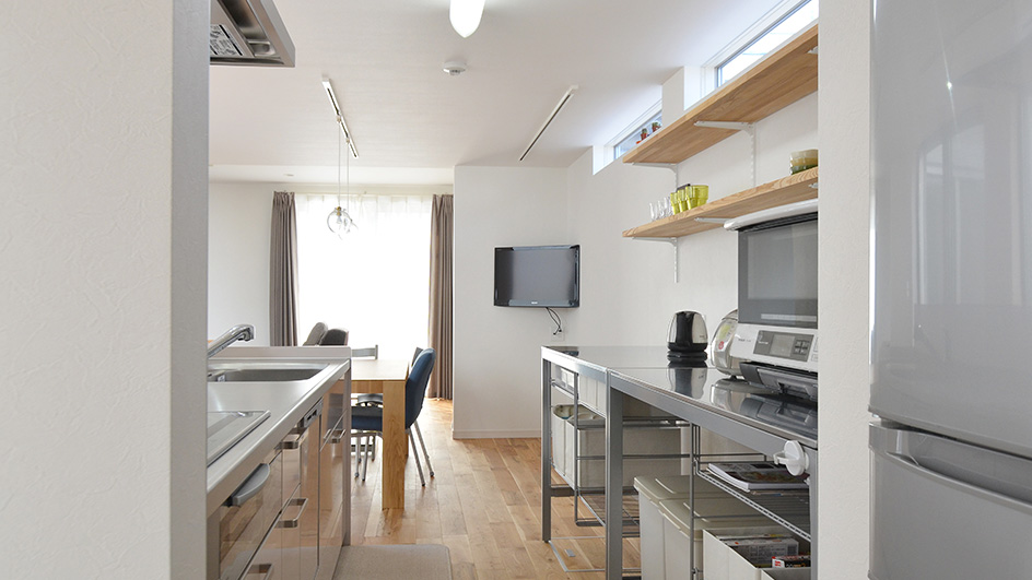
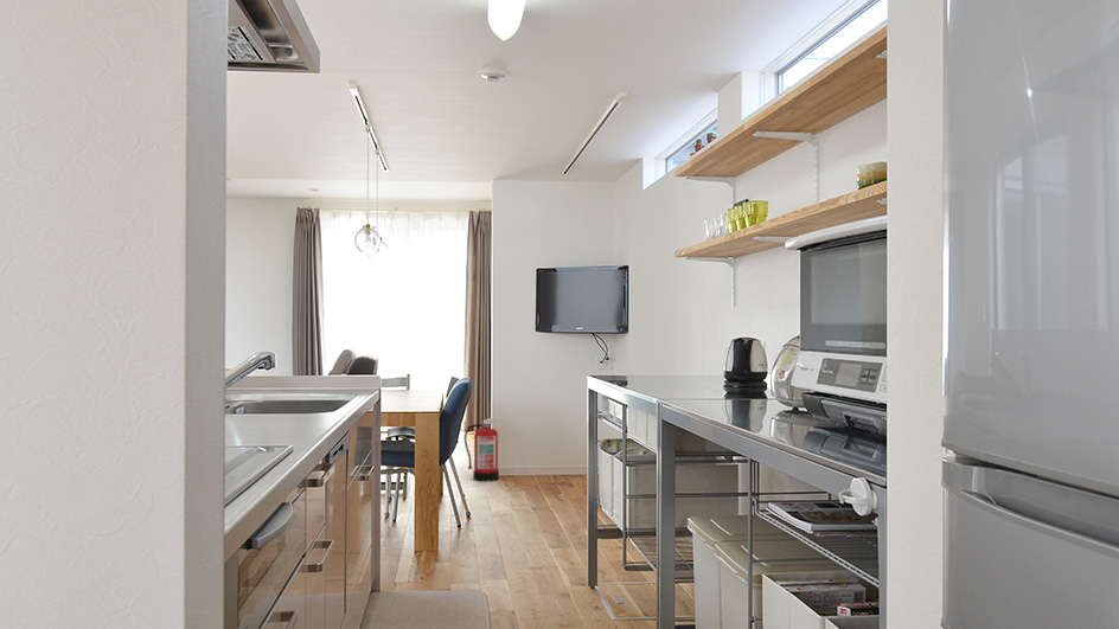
+ fire extinguisher (486, 448)
